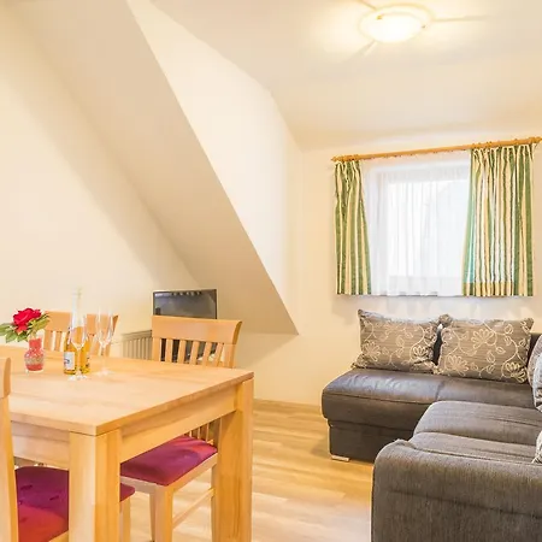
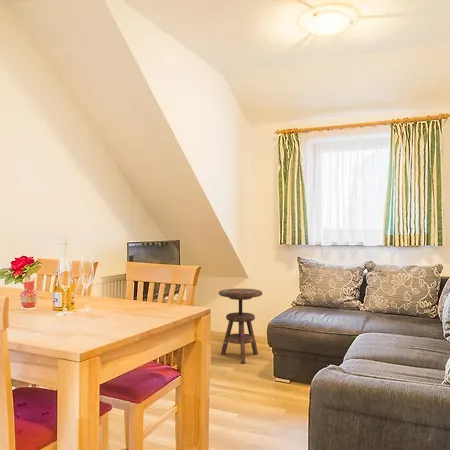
+ side table (240, 323)
